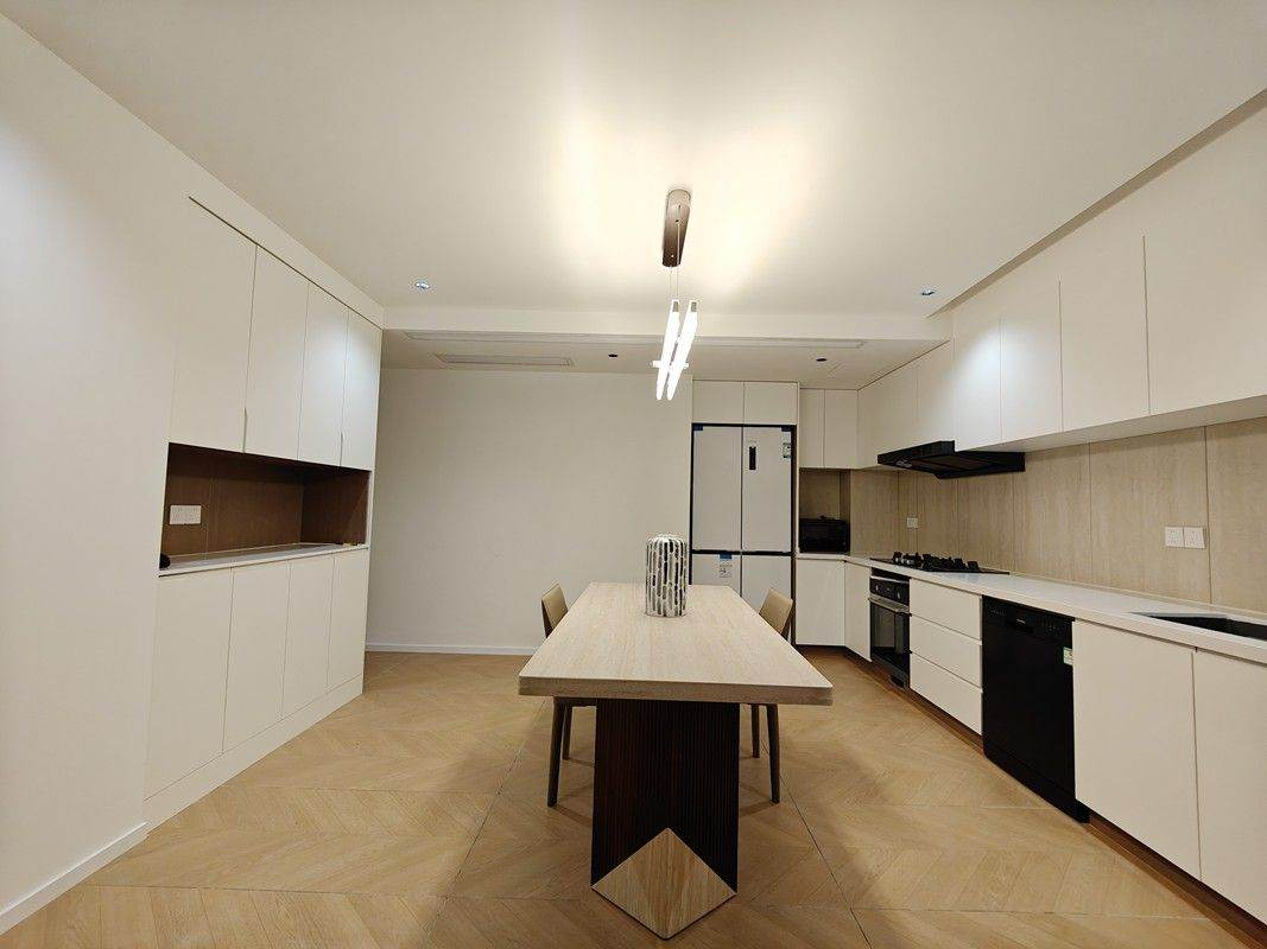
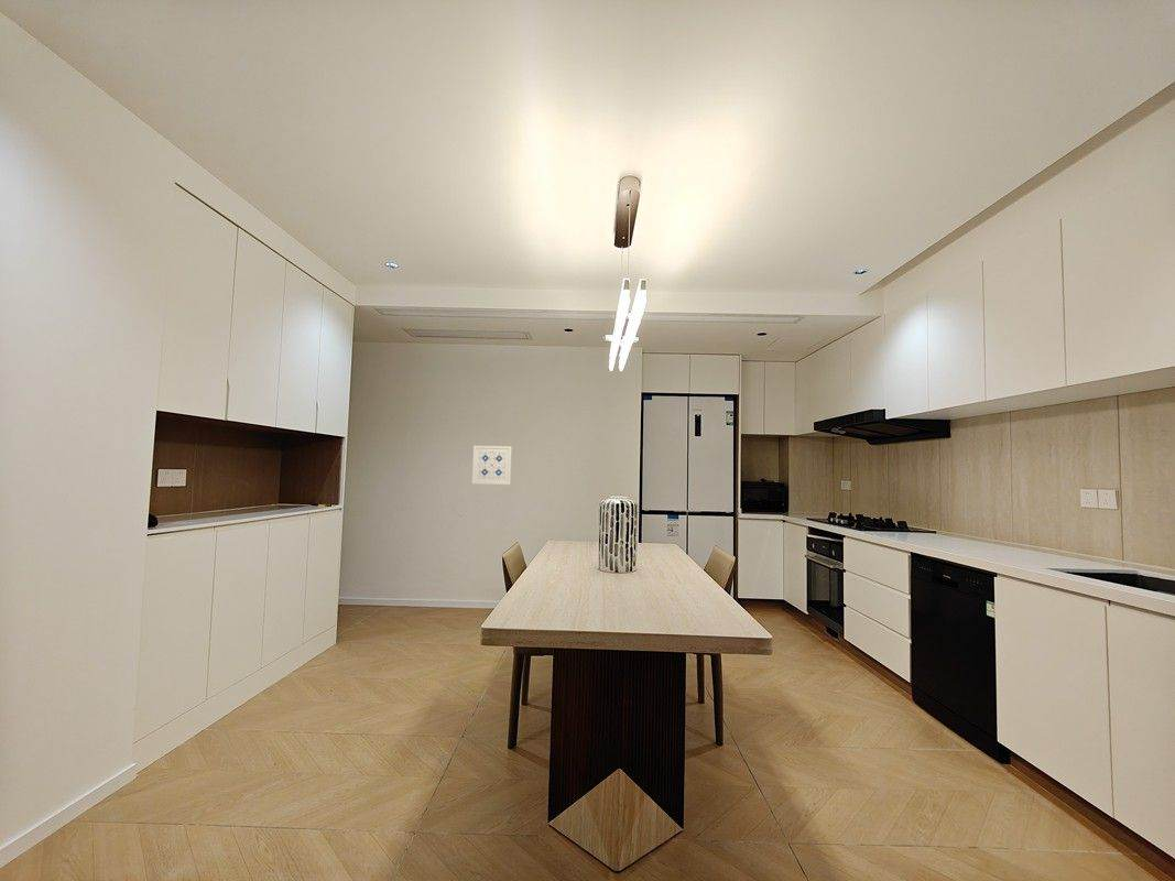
+ wall art (491, 465)
